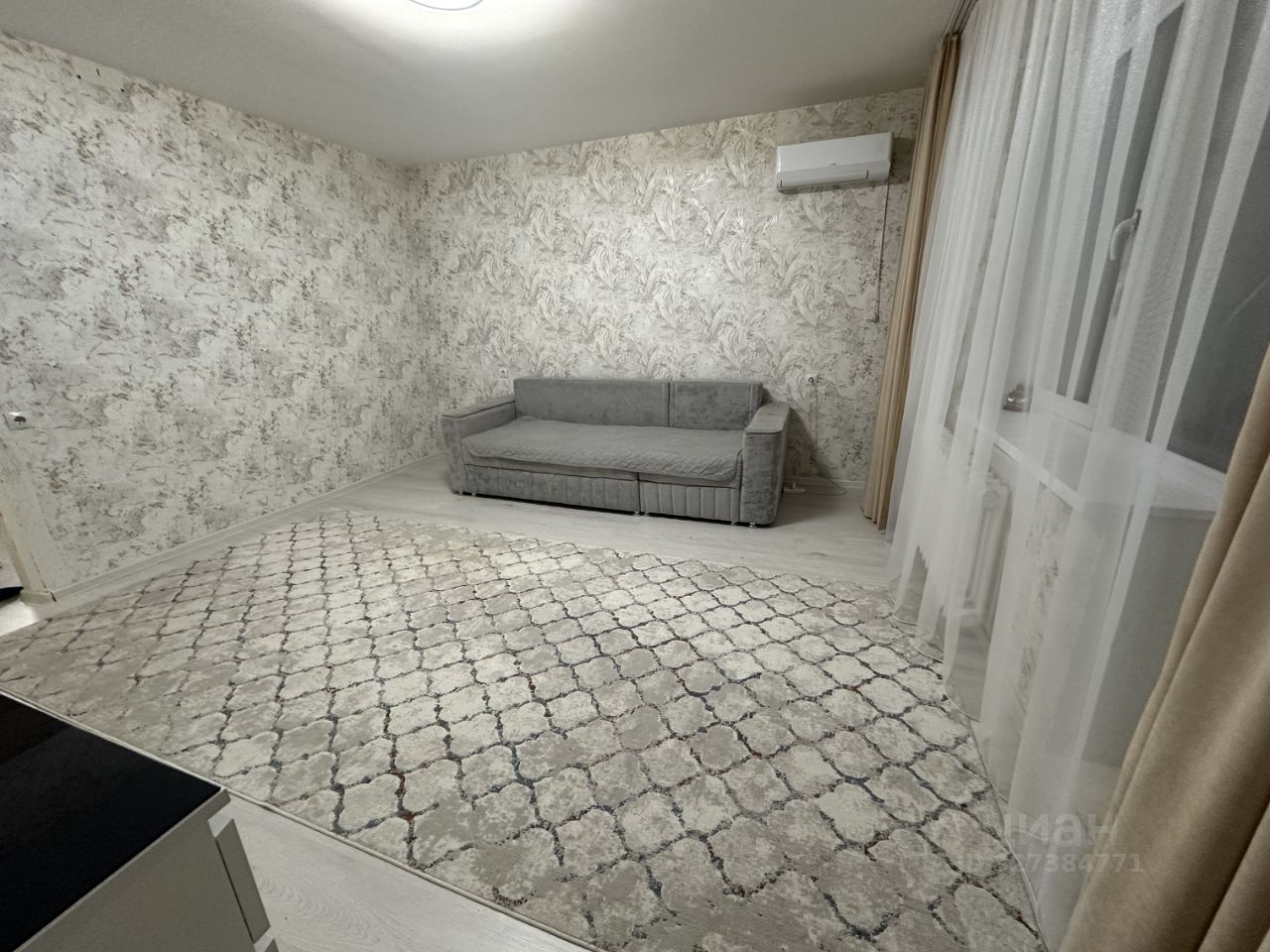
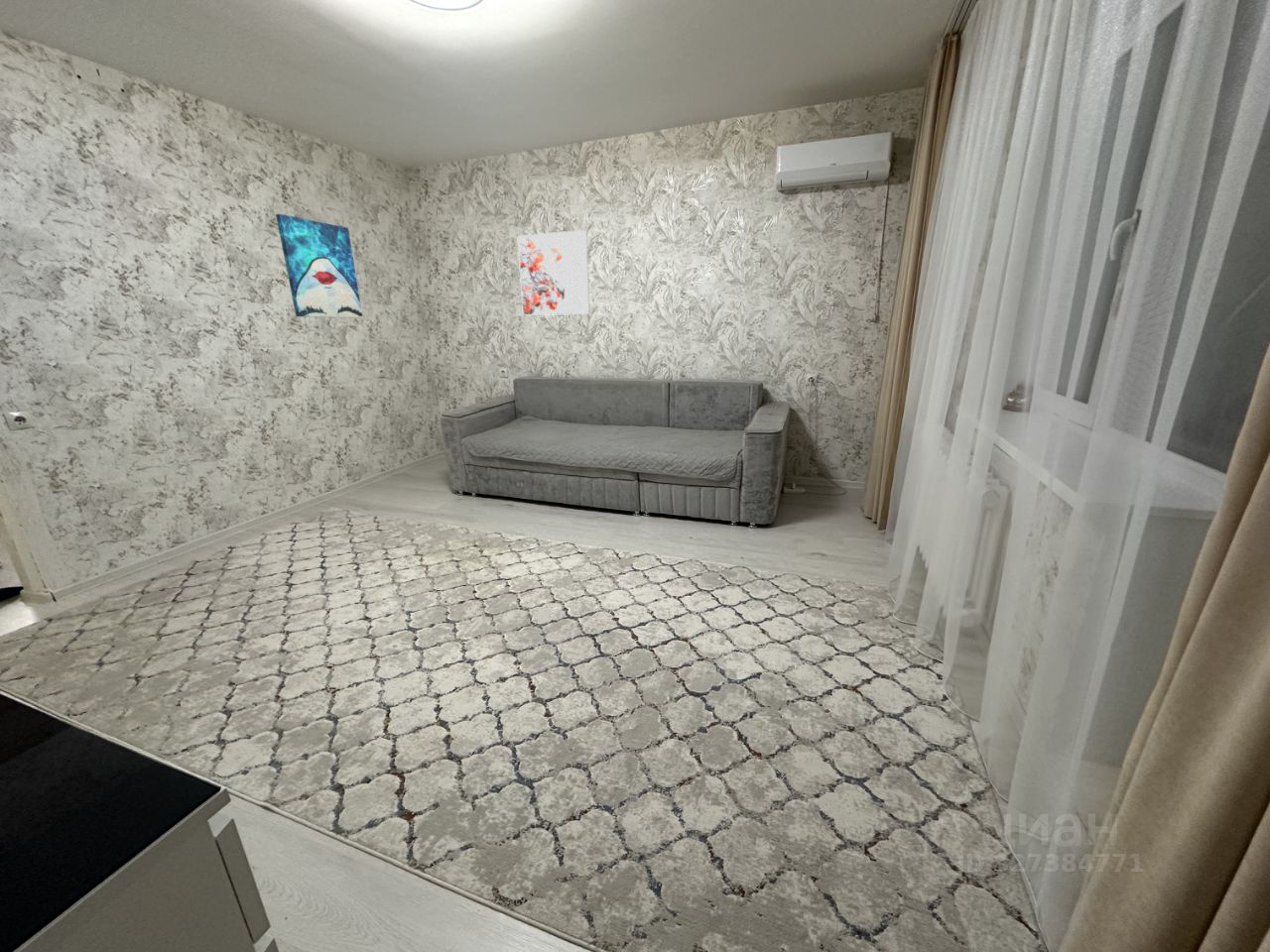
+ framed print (553, 275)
+ wall art (322, 270)
